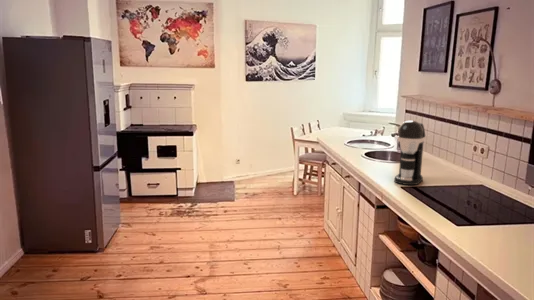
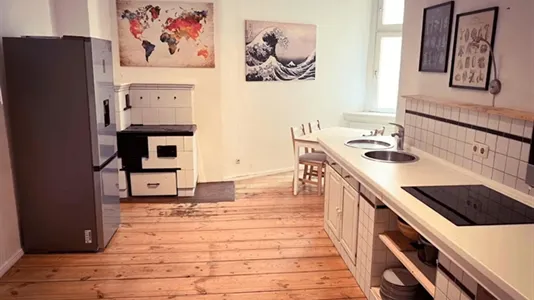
- coffee maker (410, 150)
